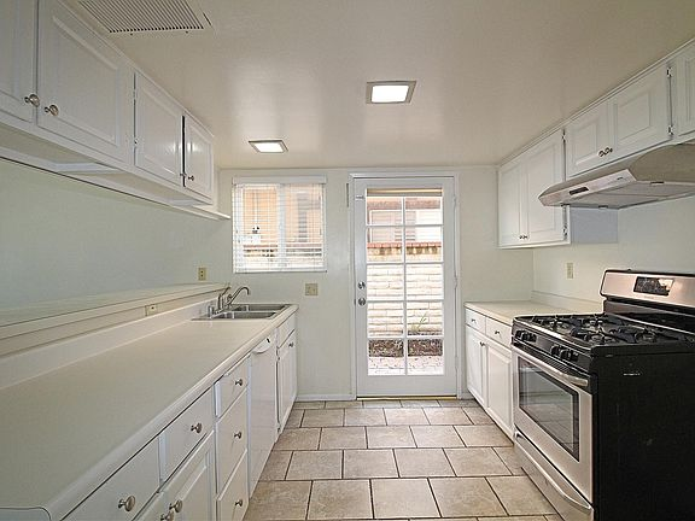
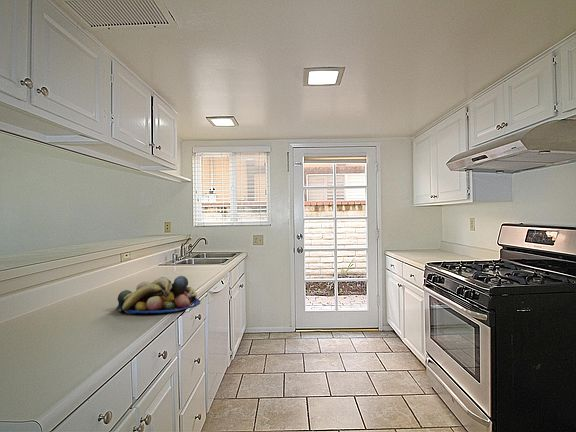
+ fruit bowl (160, 291)
